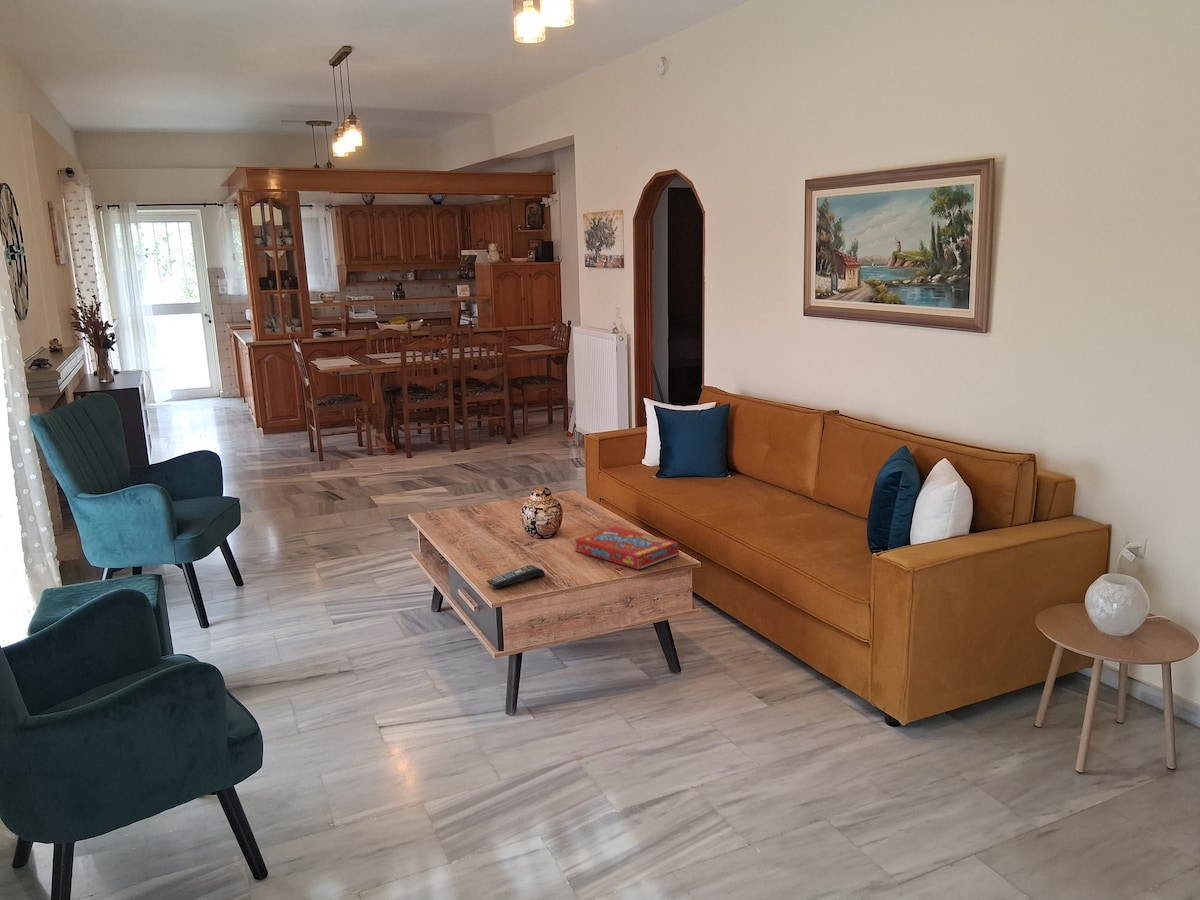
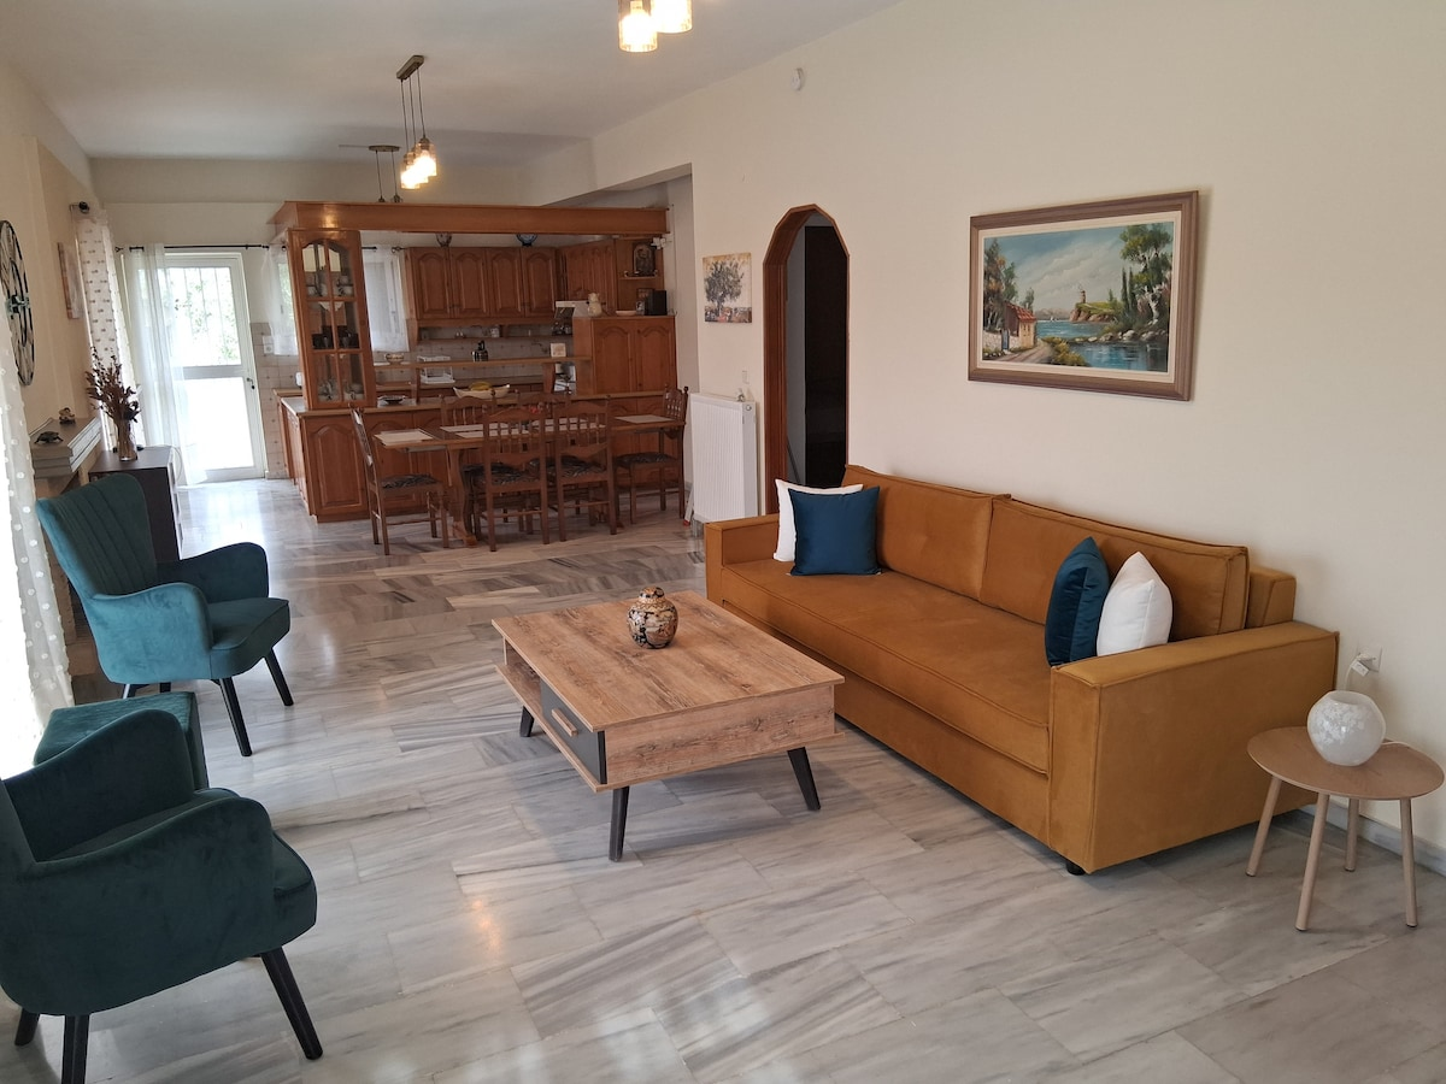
- snack box (626, 546)
- remote control (516, 576)
